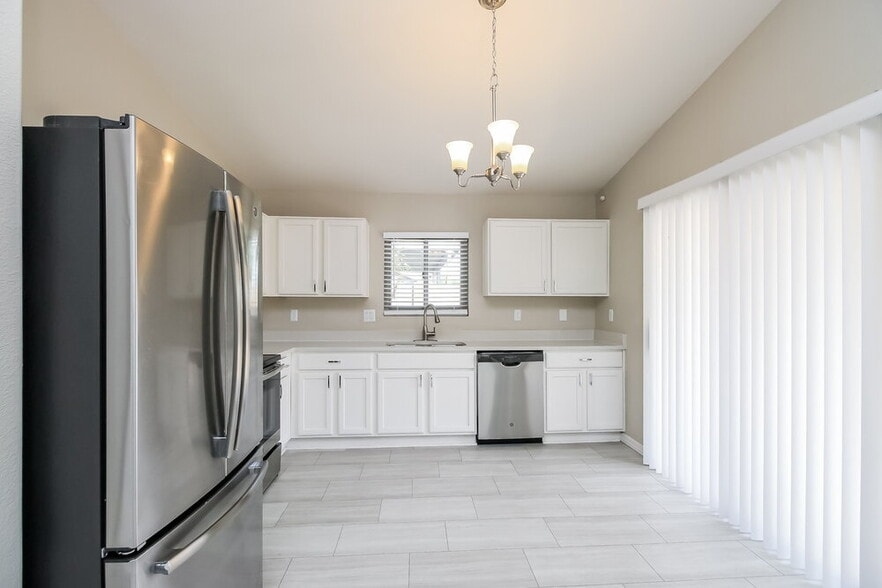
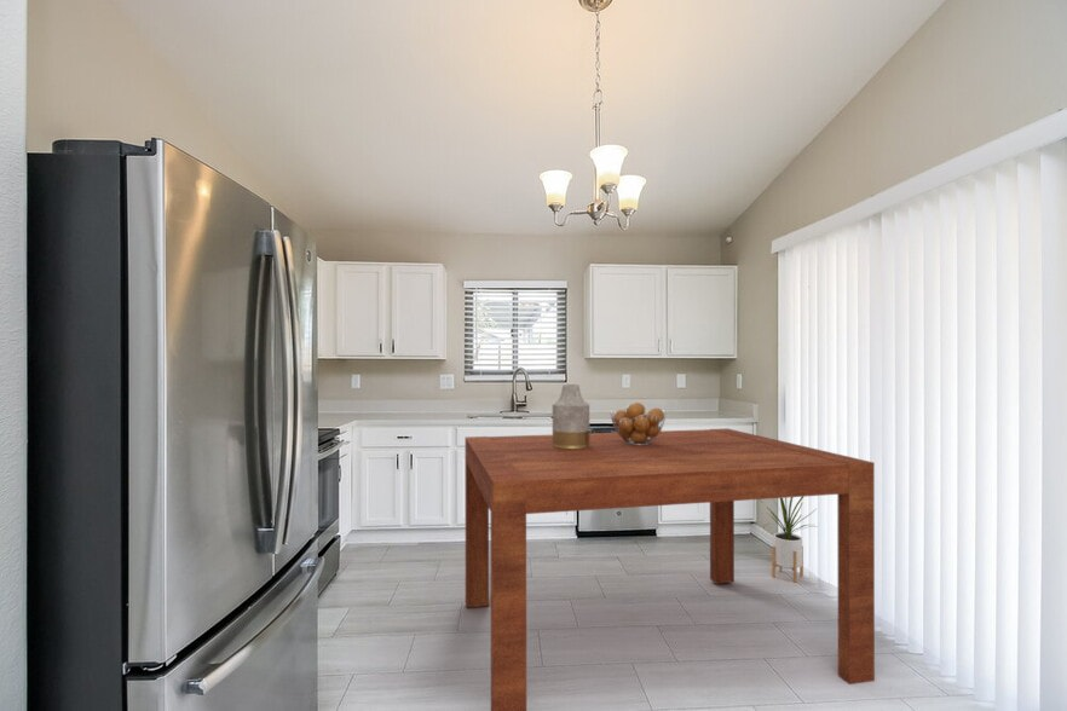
+ house plant (789, 524)
+ dining table (633, 507)
+ fruit basket (638, 422)
+ vase (570, 415)
